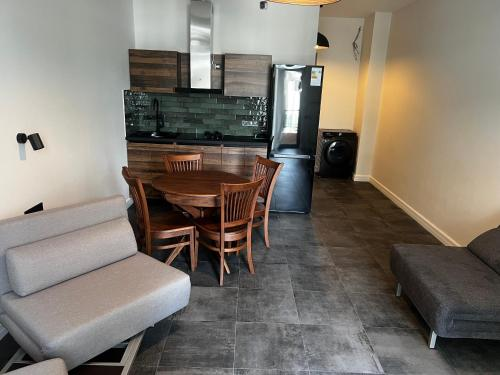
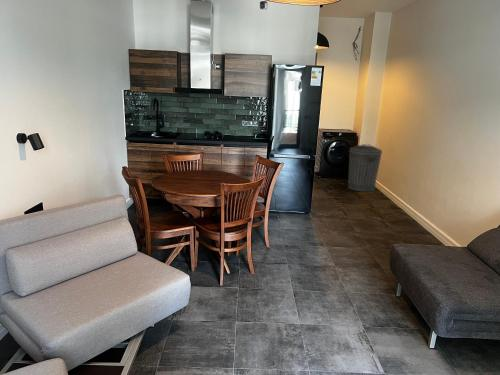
+ trash can (363, 166)
